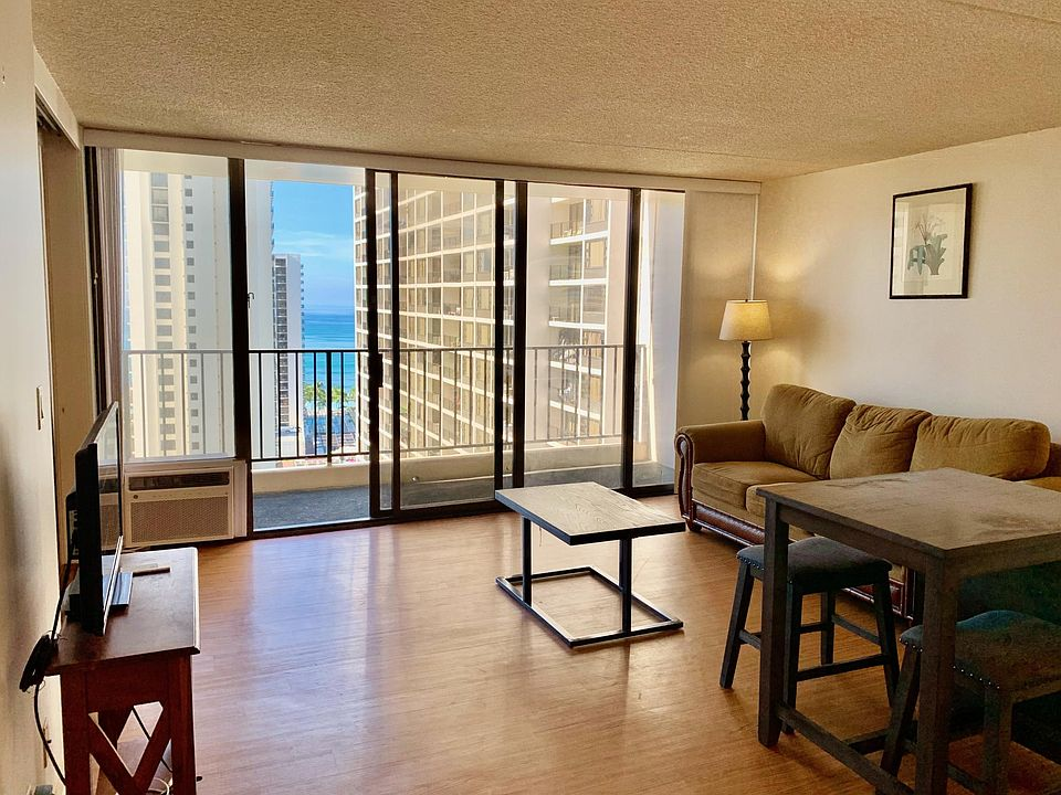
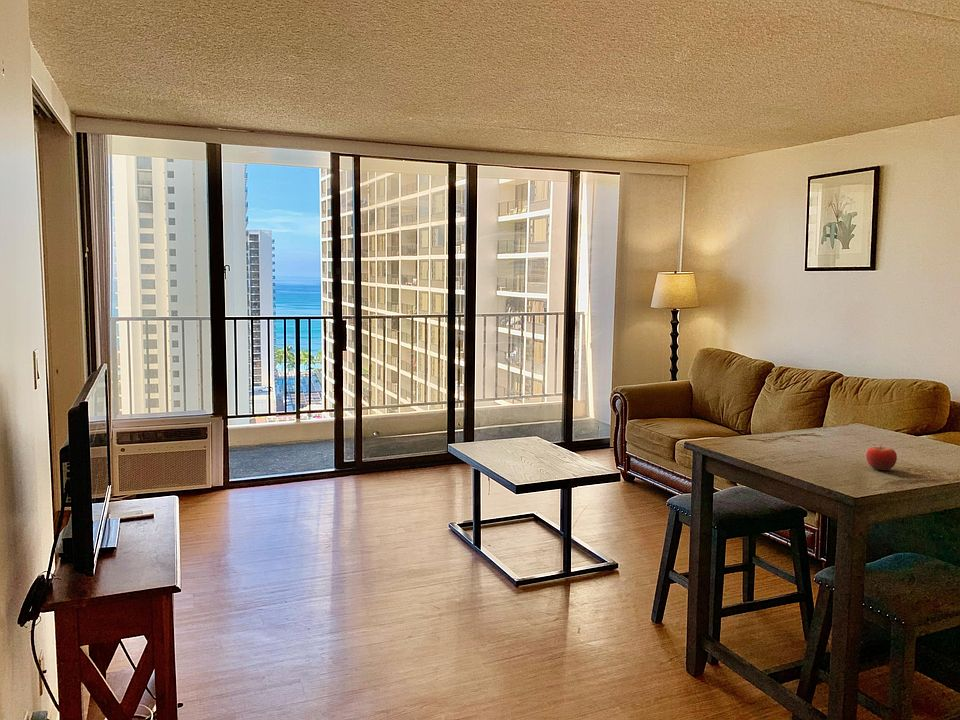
+ fruit (881, 456)
